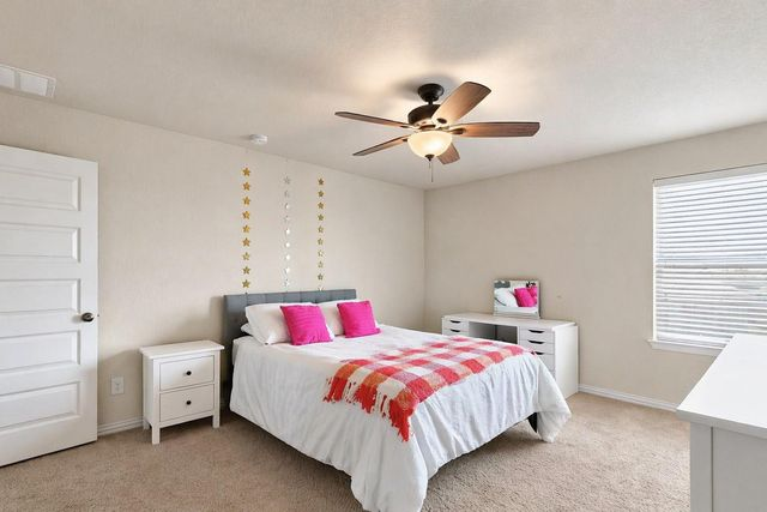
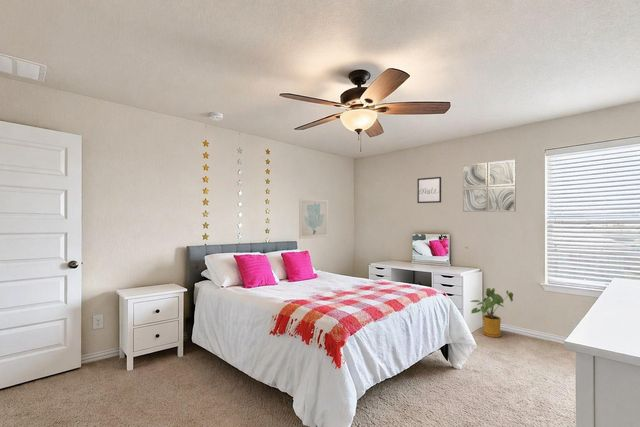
+ wall art (429, 190)
+ house plant (491, 312)
+ wall art (487, 186)
+ wall art (314, 218)
